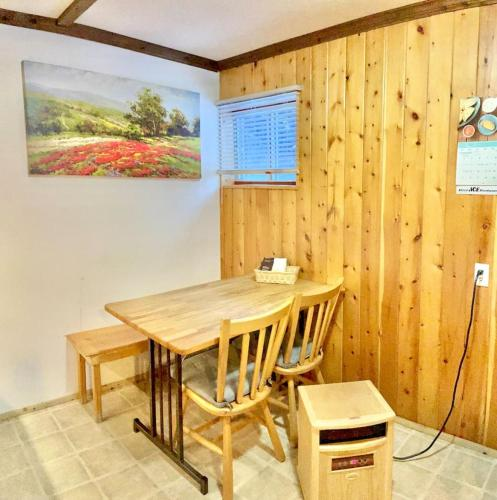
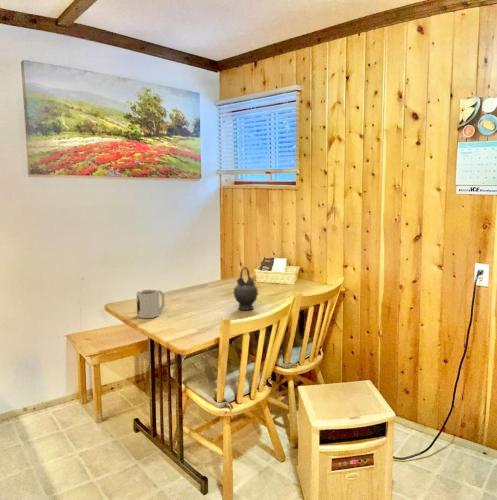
+ mug (152, 302)
+ teapot (247, 287)
